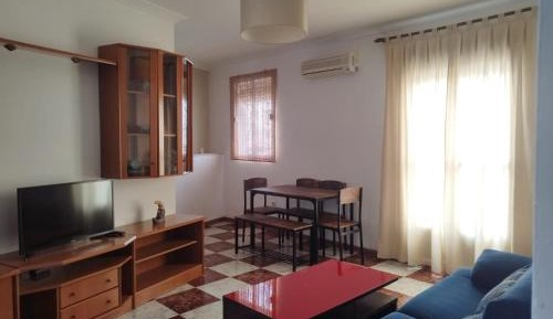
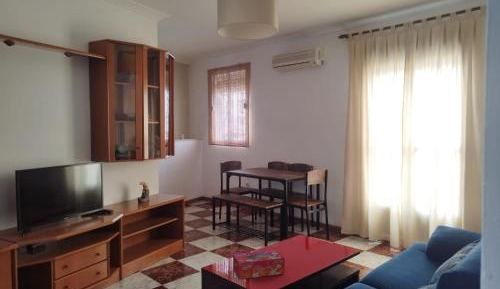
+ tissue box (258, 263)
